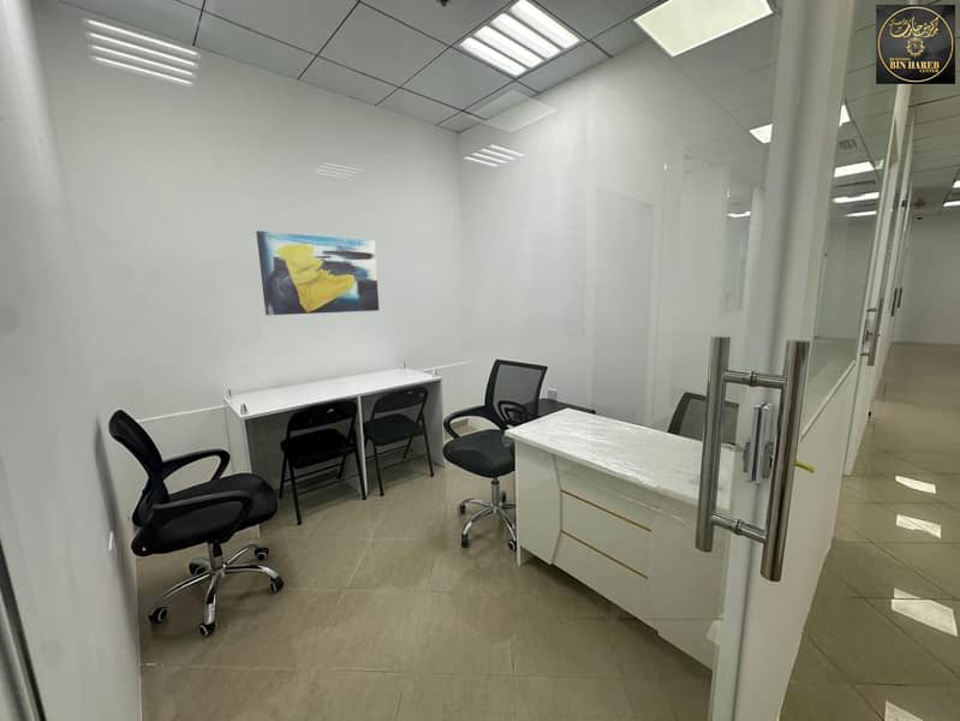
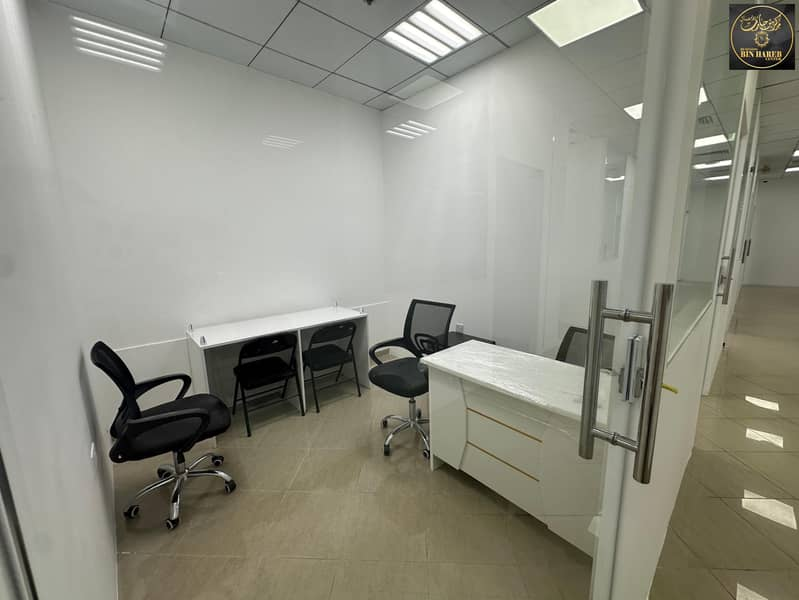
- wall art (323, 275)
